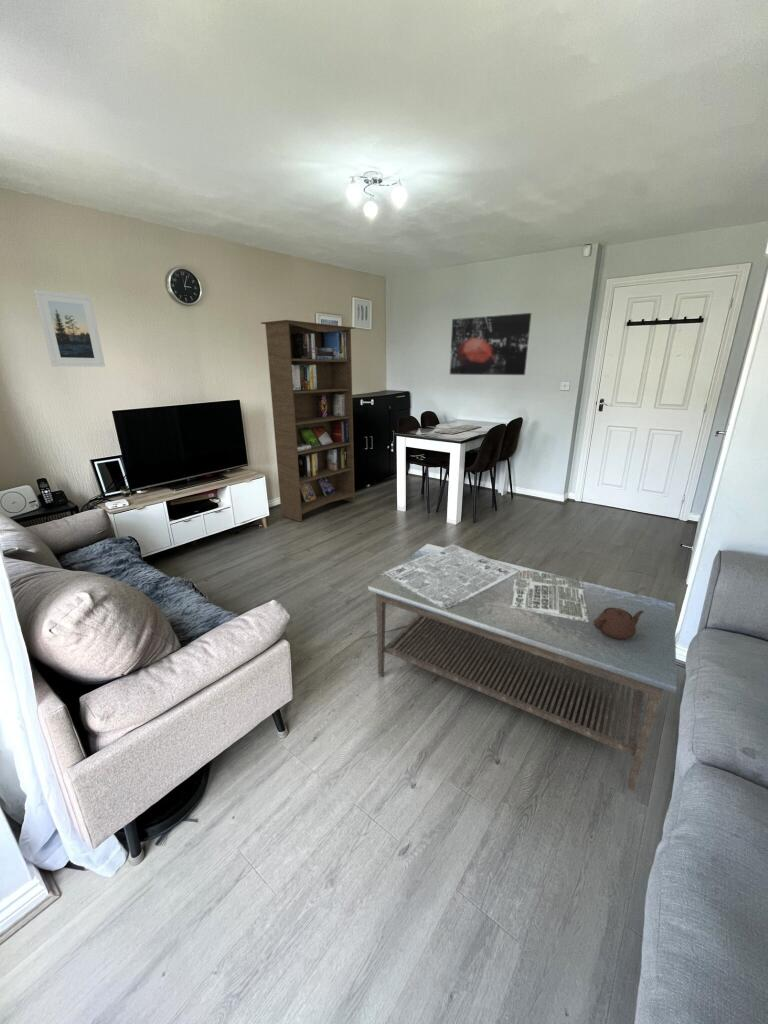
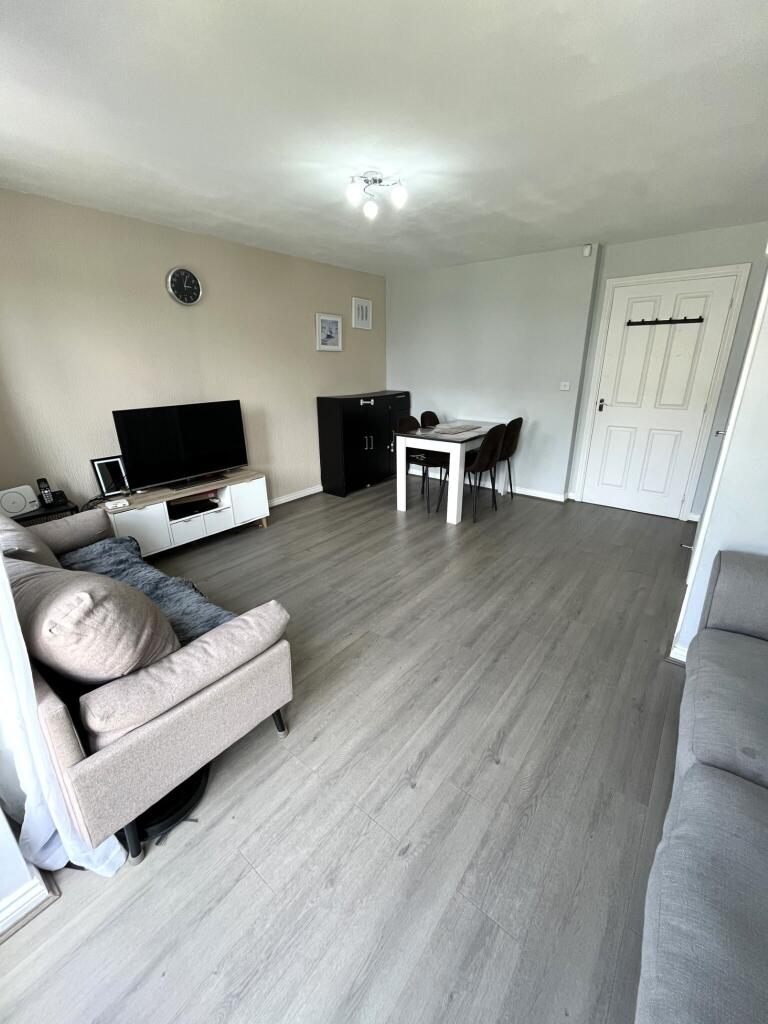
- bookcase (315, 423)
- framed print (71, 330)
- coffee table (510, 629)
- wall art (487, 346)
